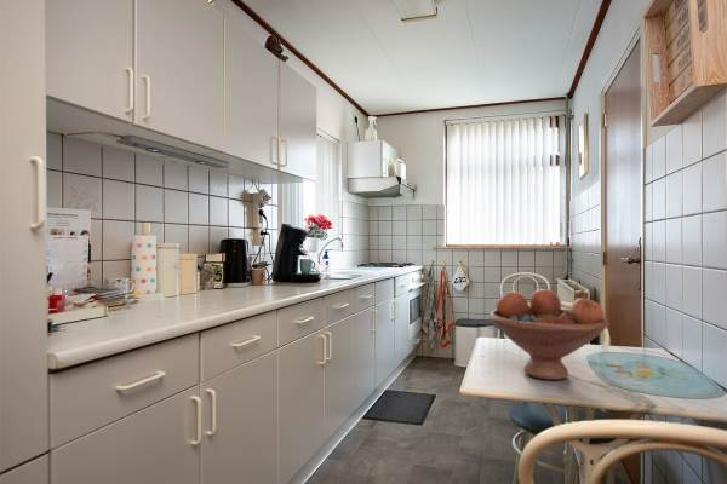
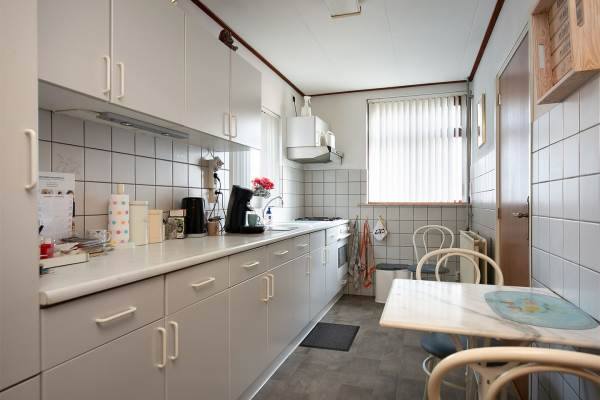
- fruit bowl (545, 333)
